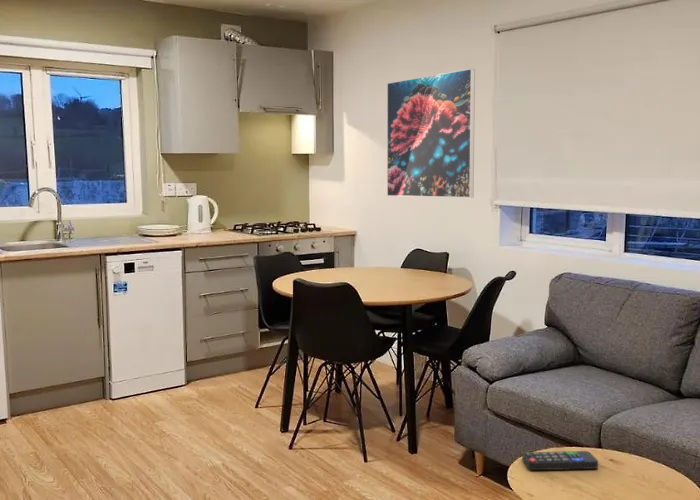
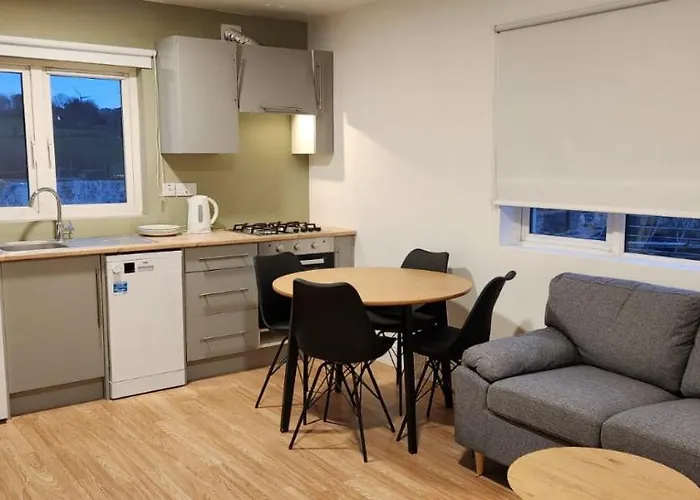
- remote control (559, 459)
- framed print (427, 137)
